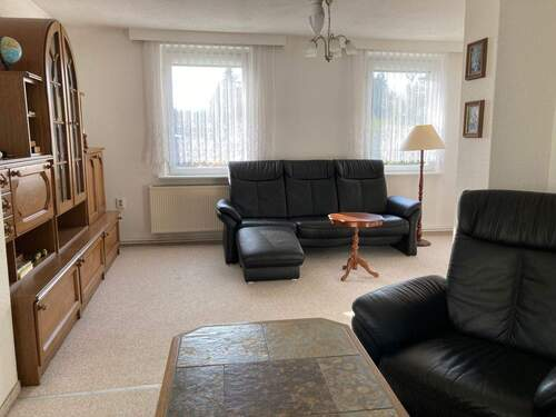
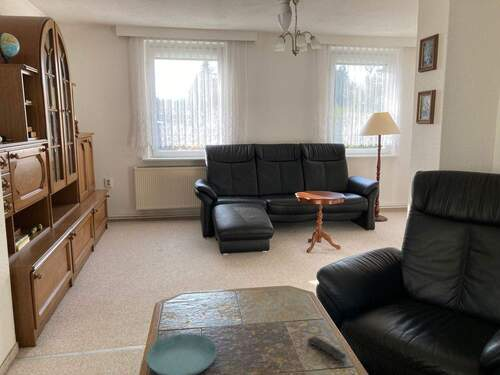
+ saucer (182, 356)
+ remote control (327, 348)
